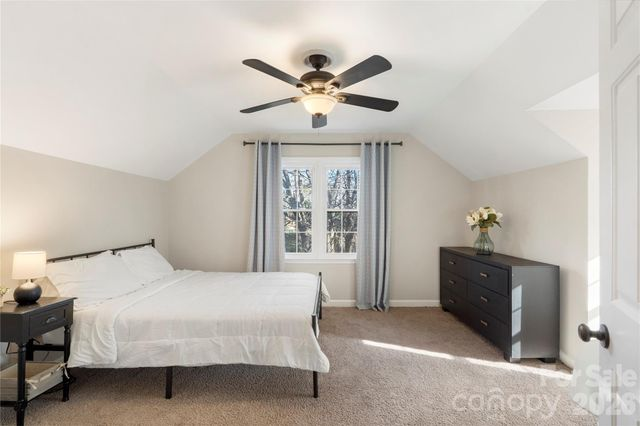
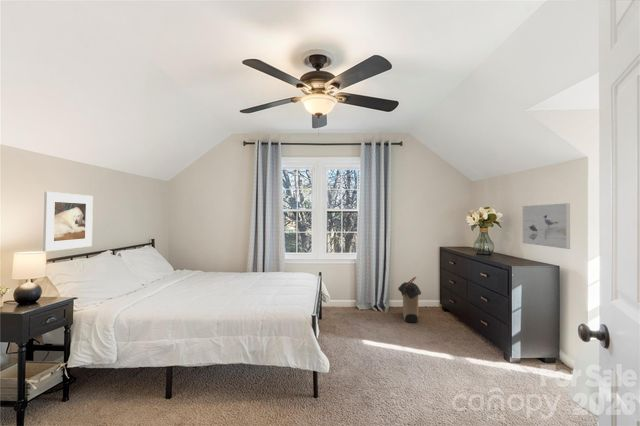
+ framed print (543, 225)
+ laundry hamper (409, 296)
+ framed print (70, 221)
